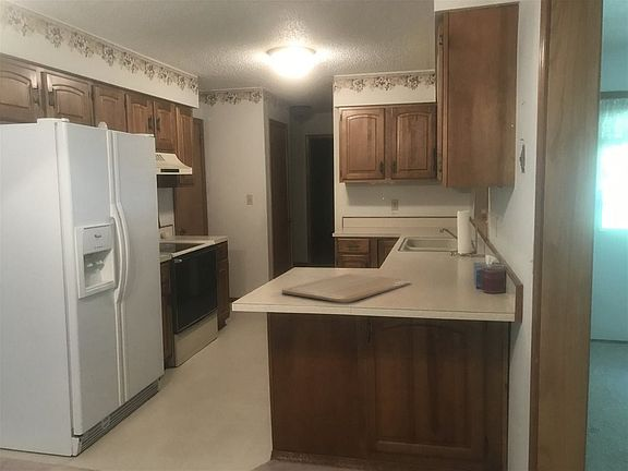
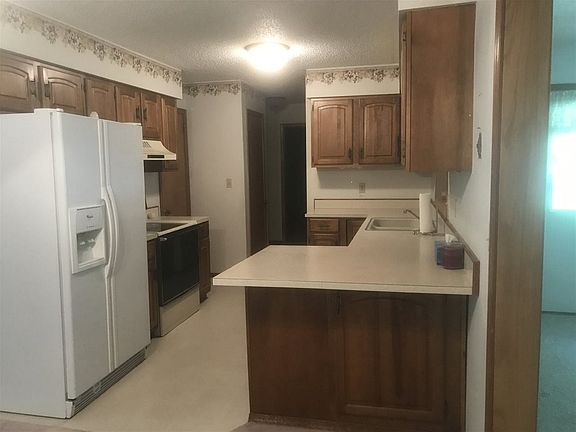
- chopping board (348, 286)
